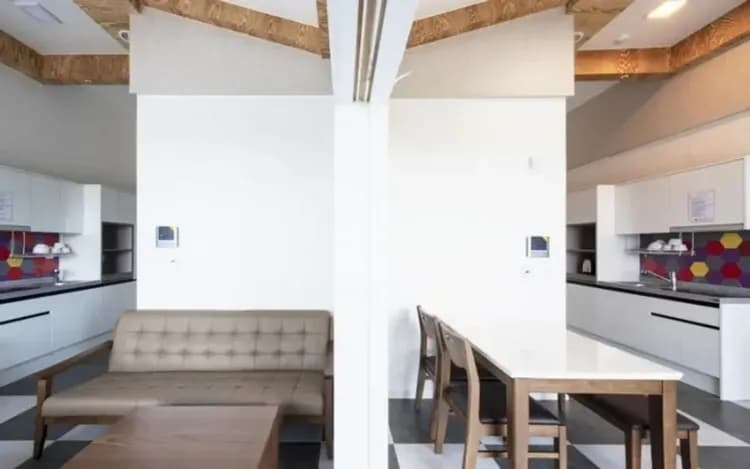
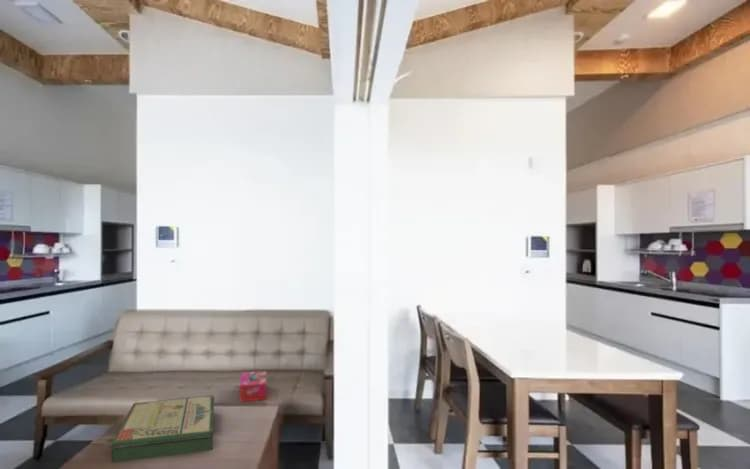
+ board game (169, 424)
+ tissue box (253, 385)
